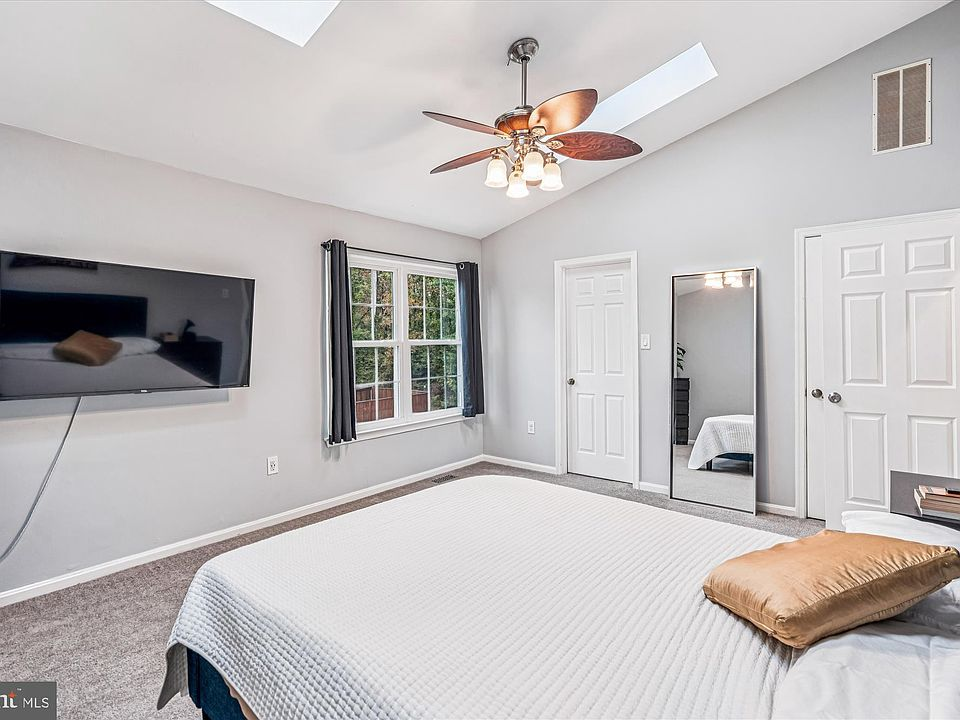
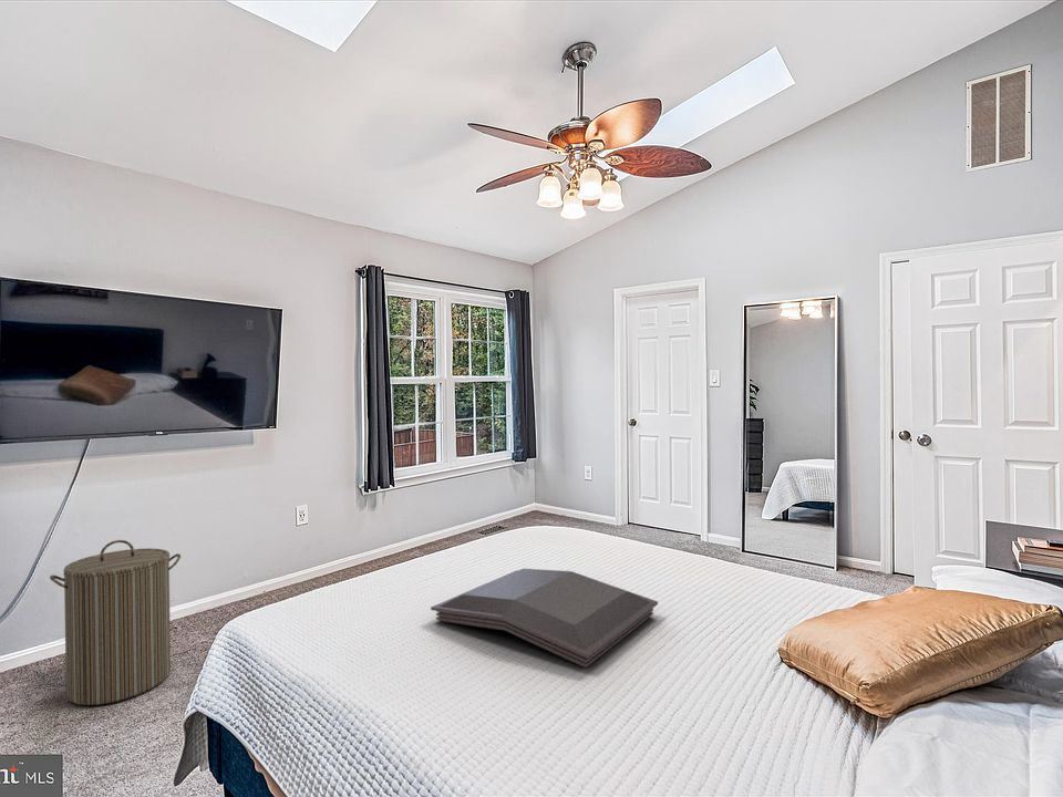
+ laundry hamper (120, 611)
+ serving tray (545, 601)
